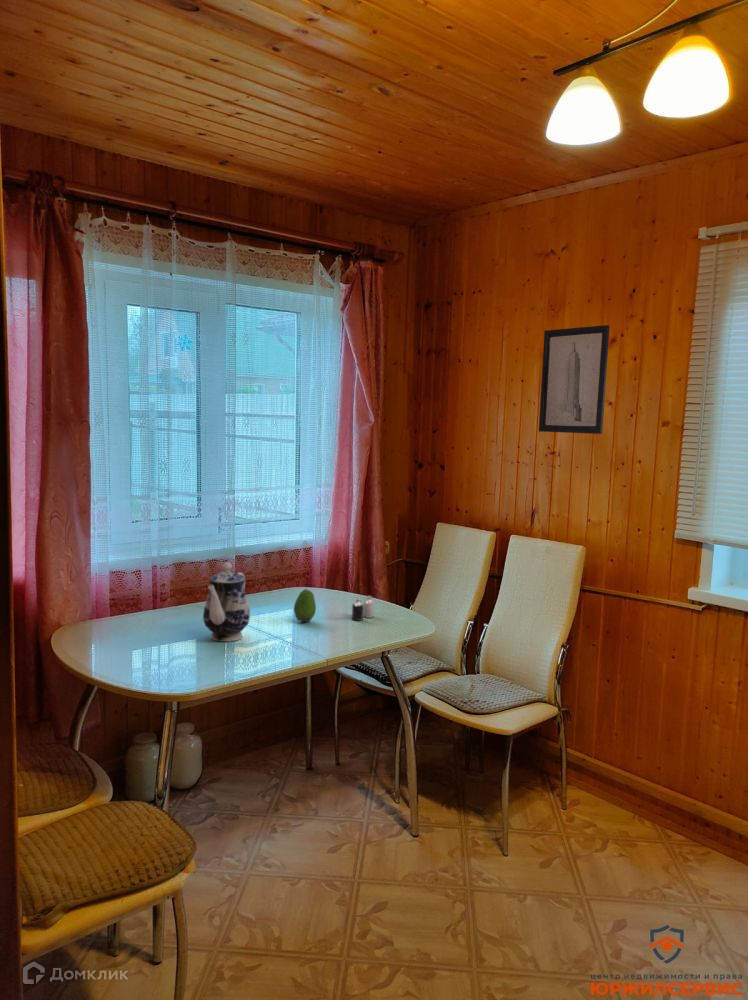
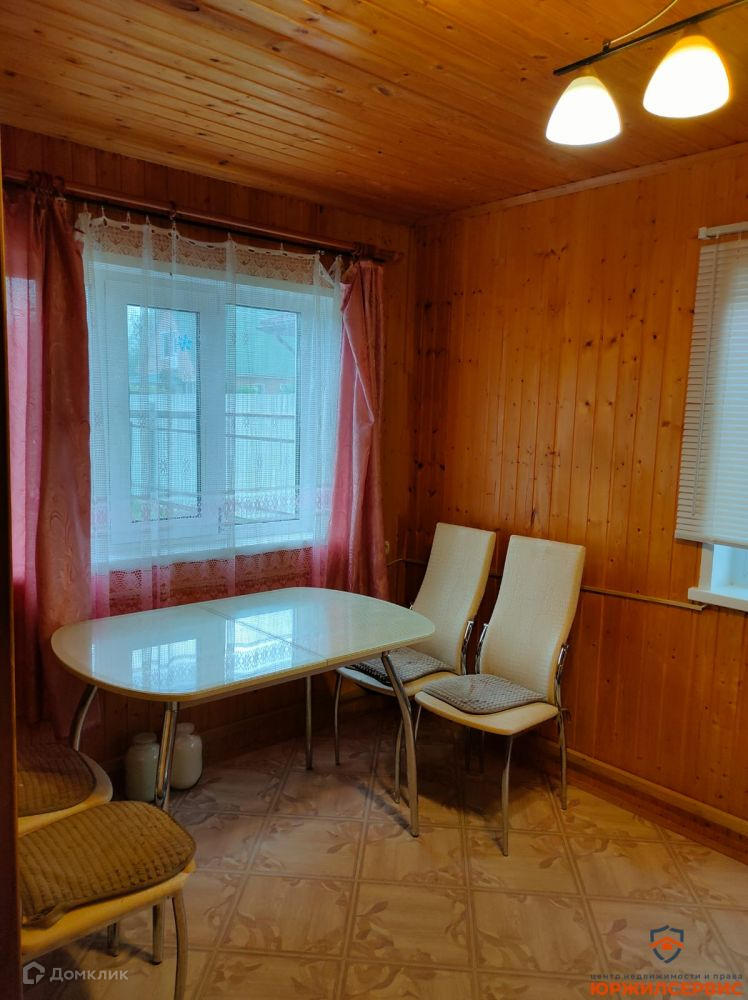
- teapot (226, 600)
- candle (362, 607)
- wall art (572, 380)
- fruit (304, 605)
